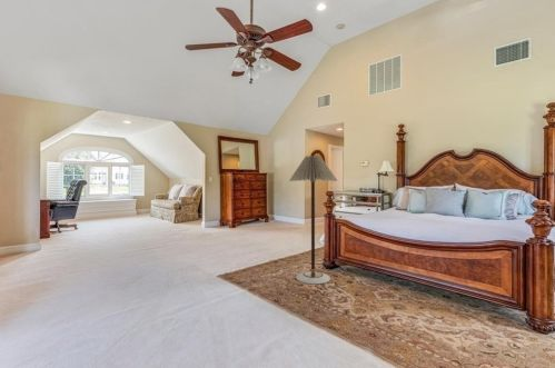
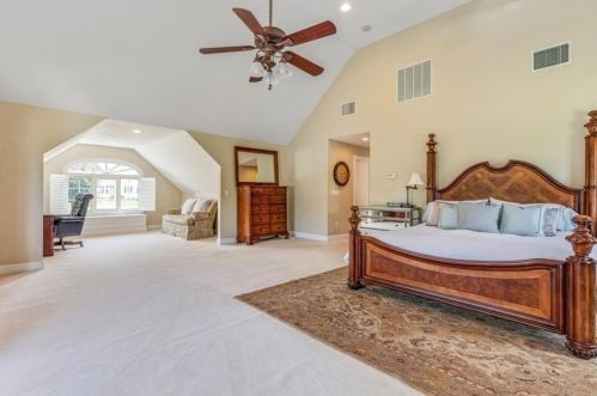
- floor lamp (313, 217)
